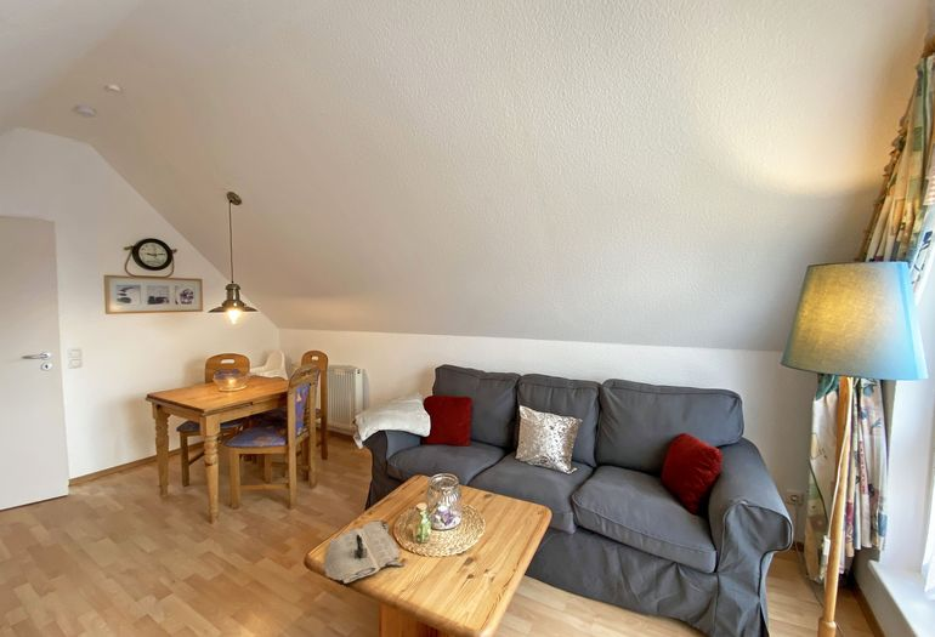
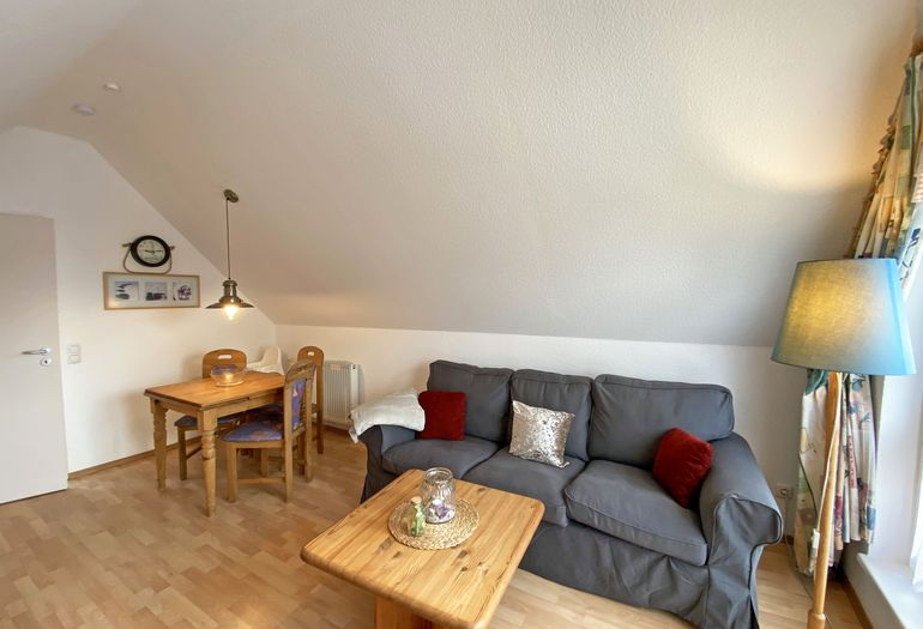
- magazine (359, 540)
